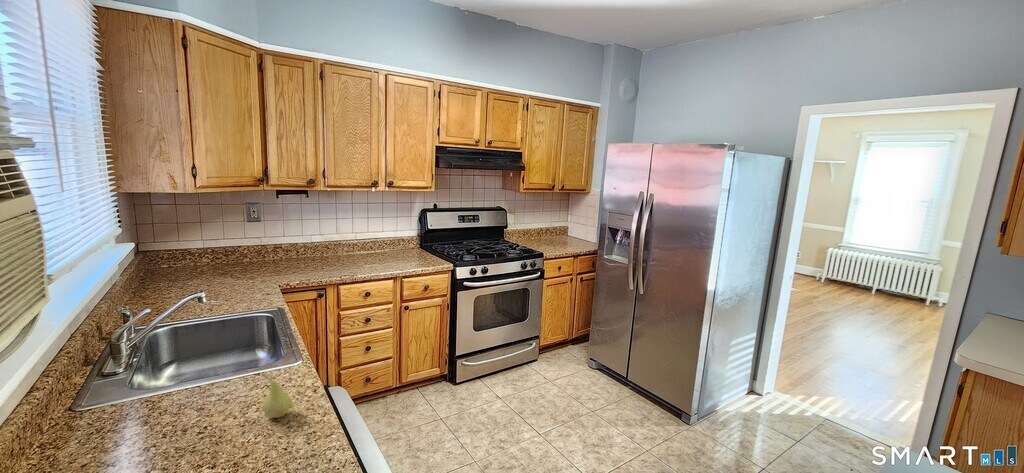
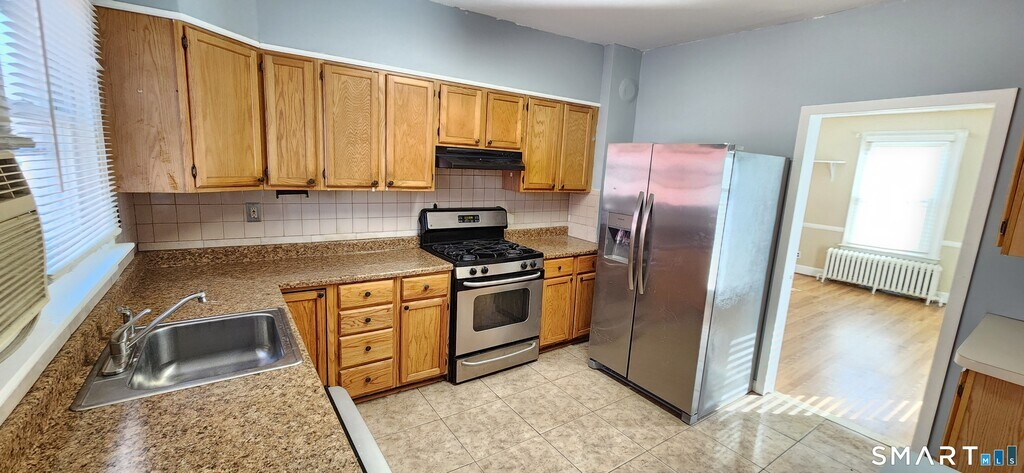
- fruit (275, 395)
